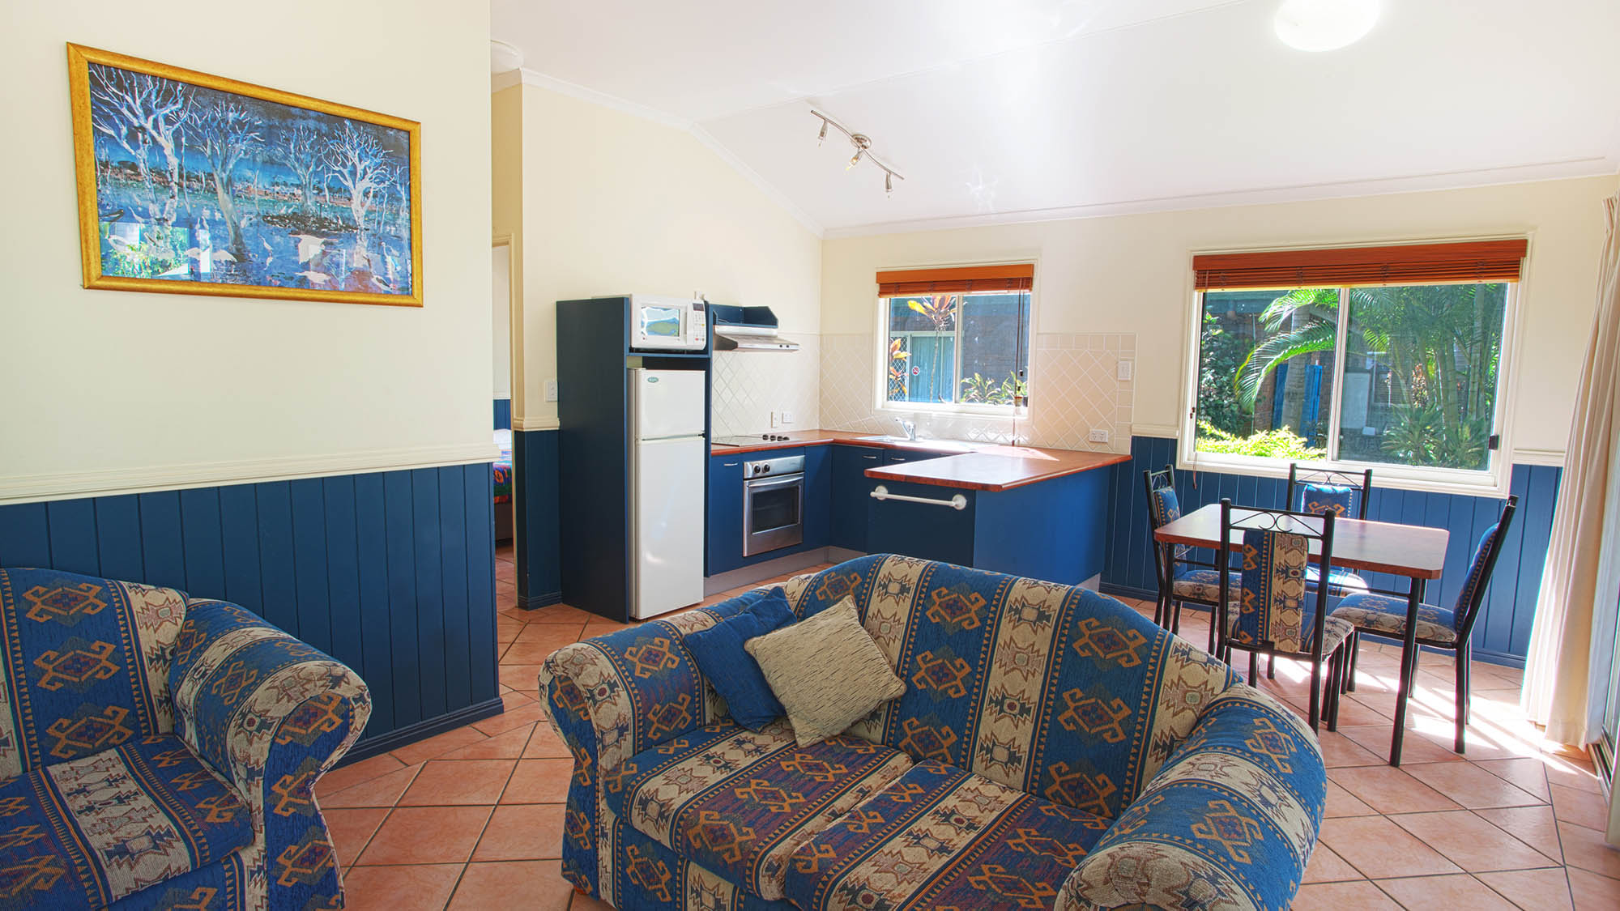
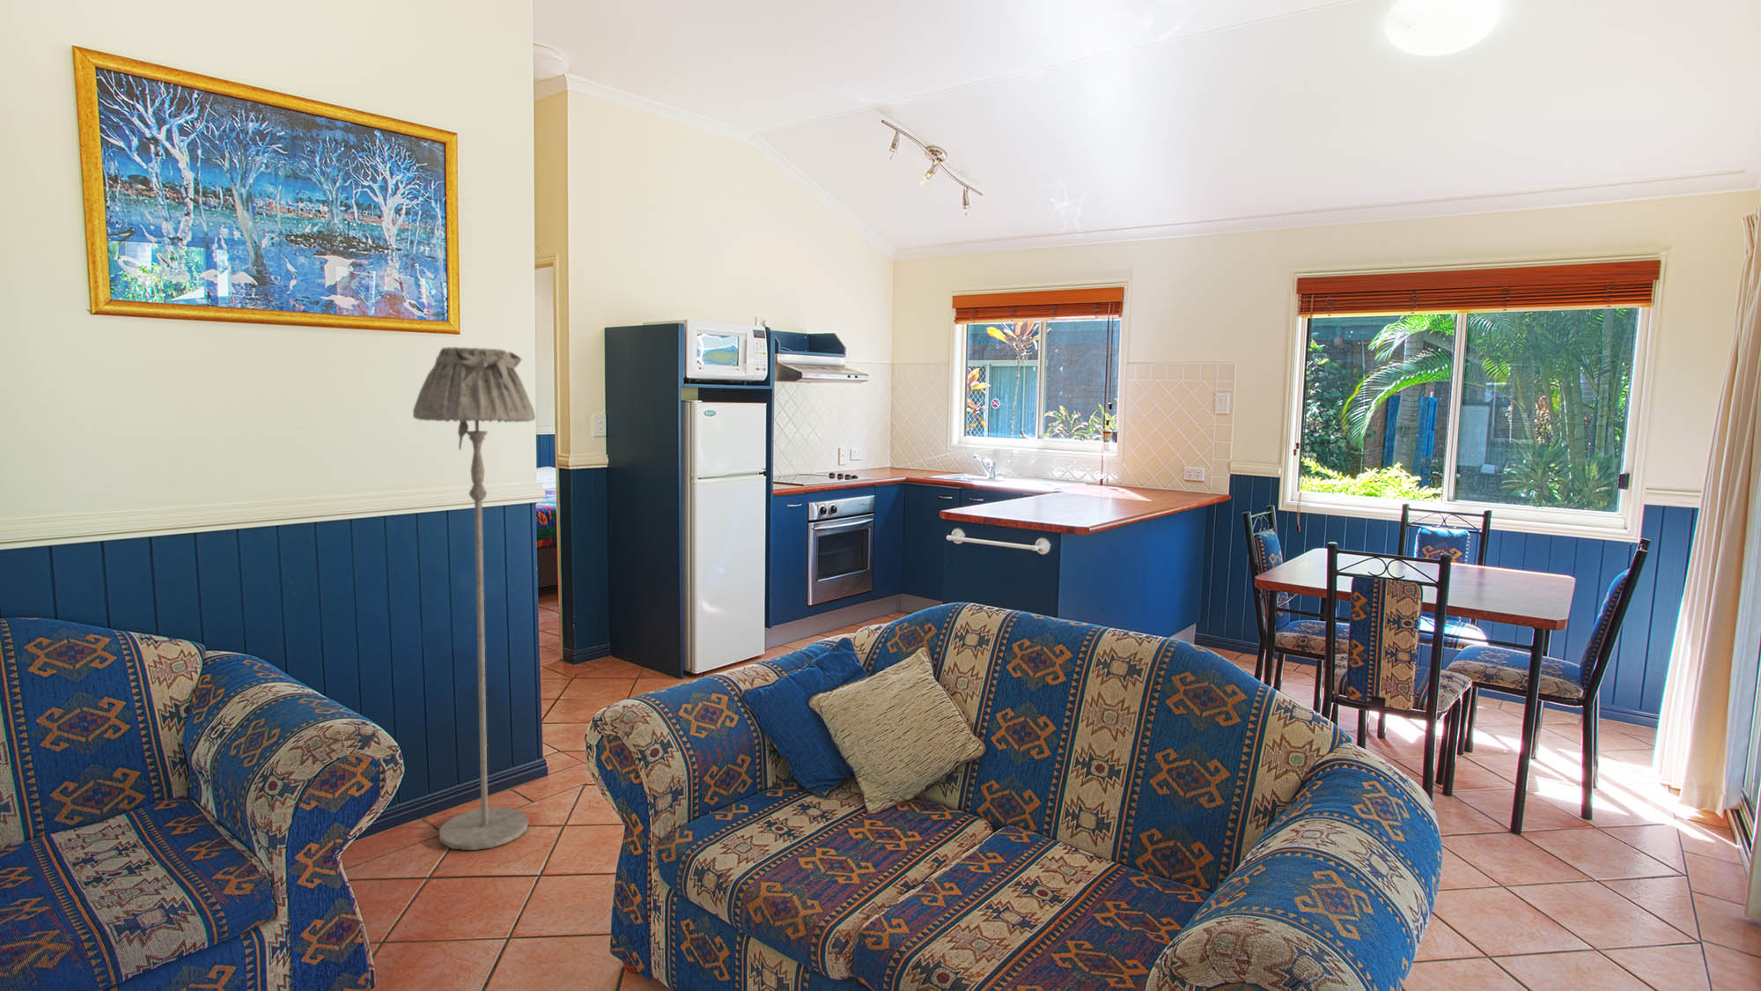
+ floor lamp (479, 595)
